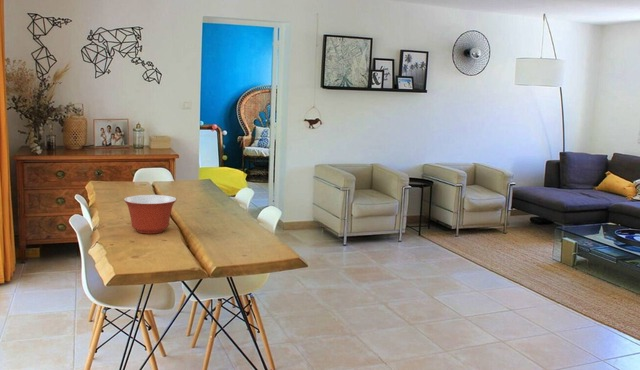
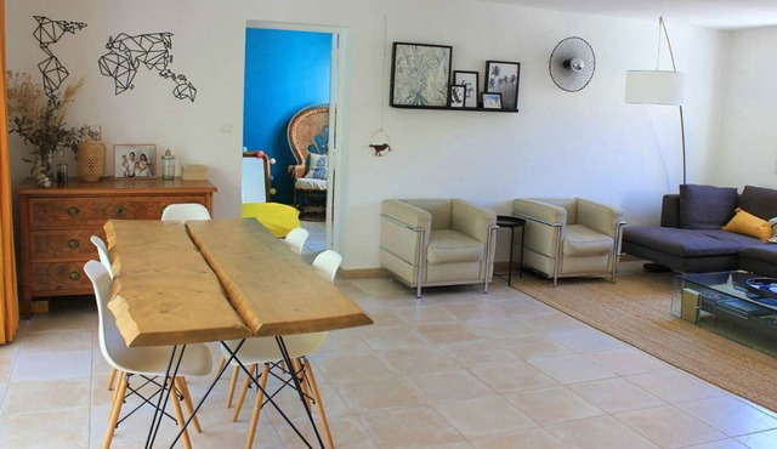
- mixing bowl (150, 214)
